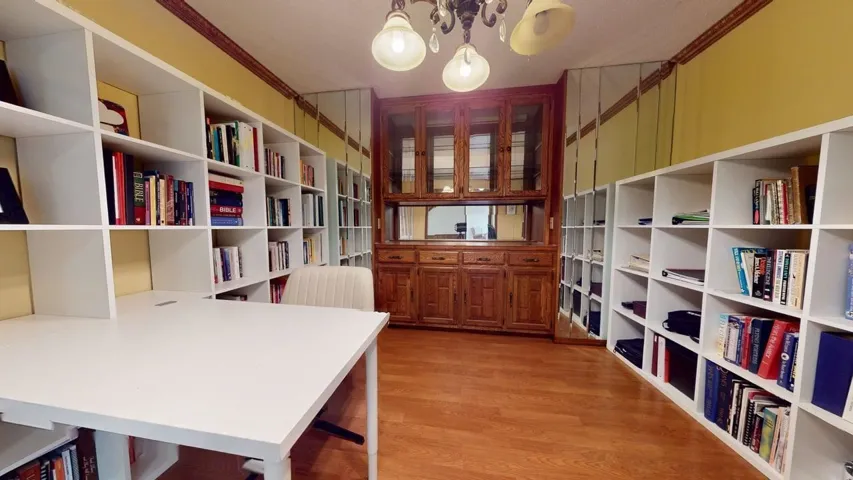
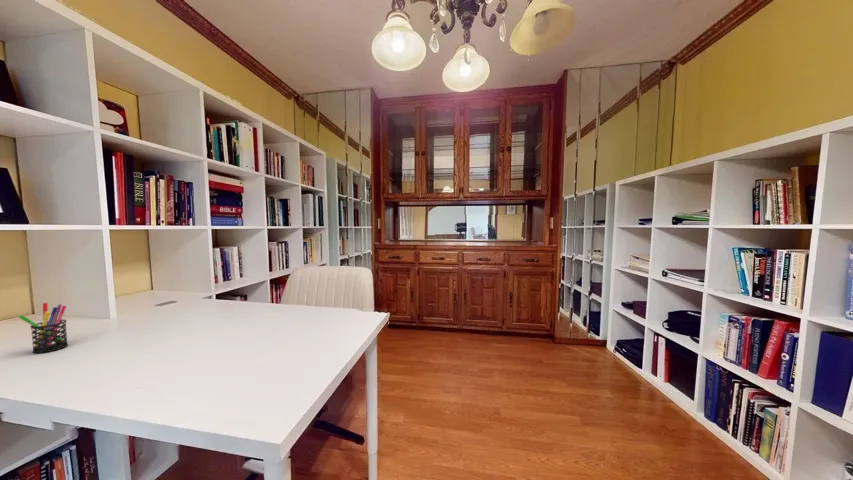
+ pen holder (44, 327)
